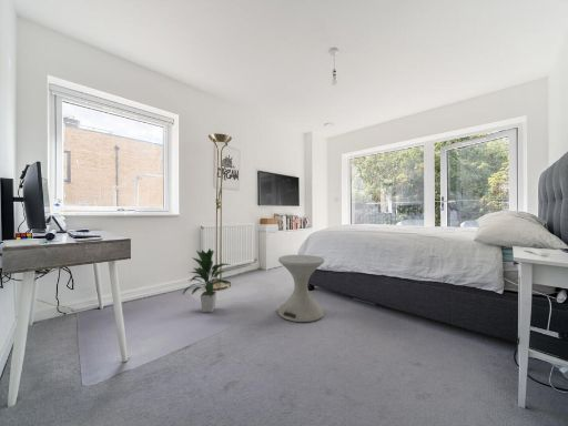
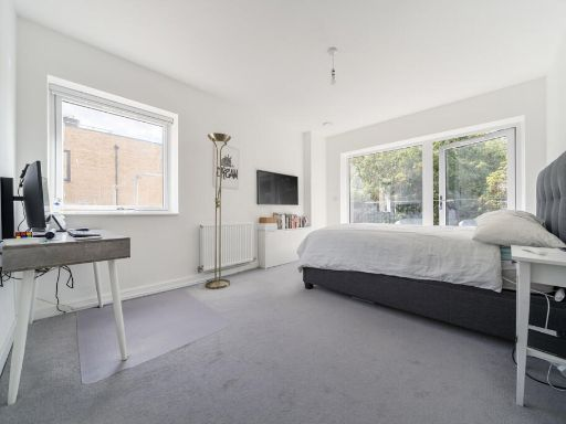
- side table (301, 285)
- indoor plant (206, 277)
